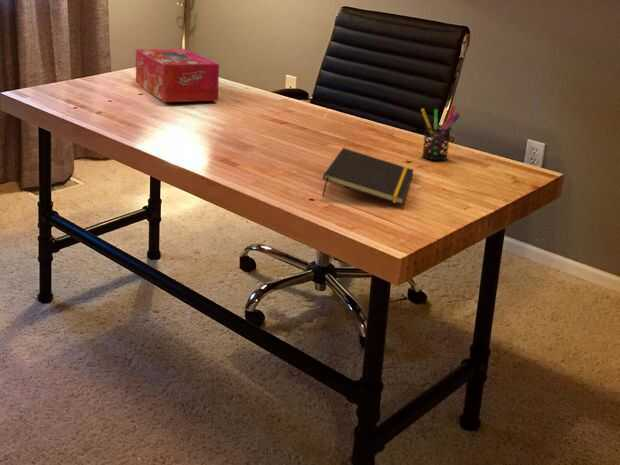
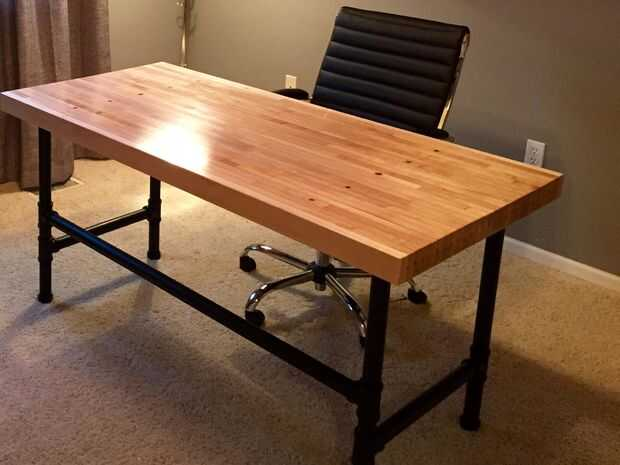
- tissue box (175, 74)
- notepad (370, 174)
- pen holder (438, 130)
